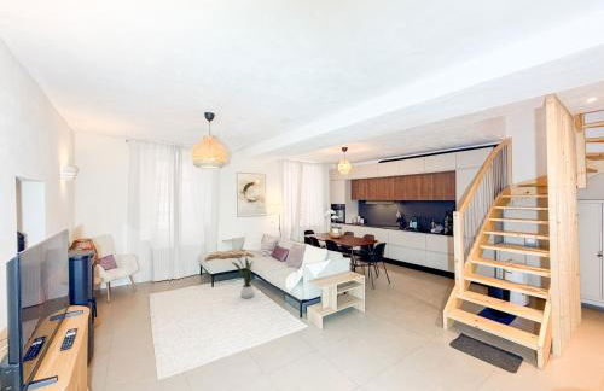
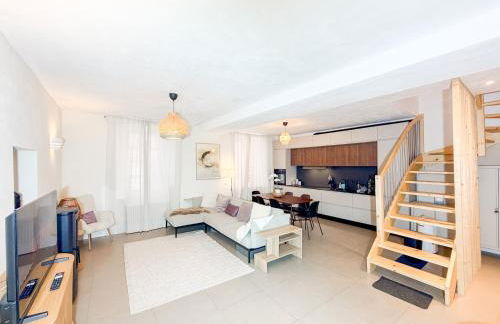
- house plant (245, 275)
